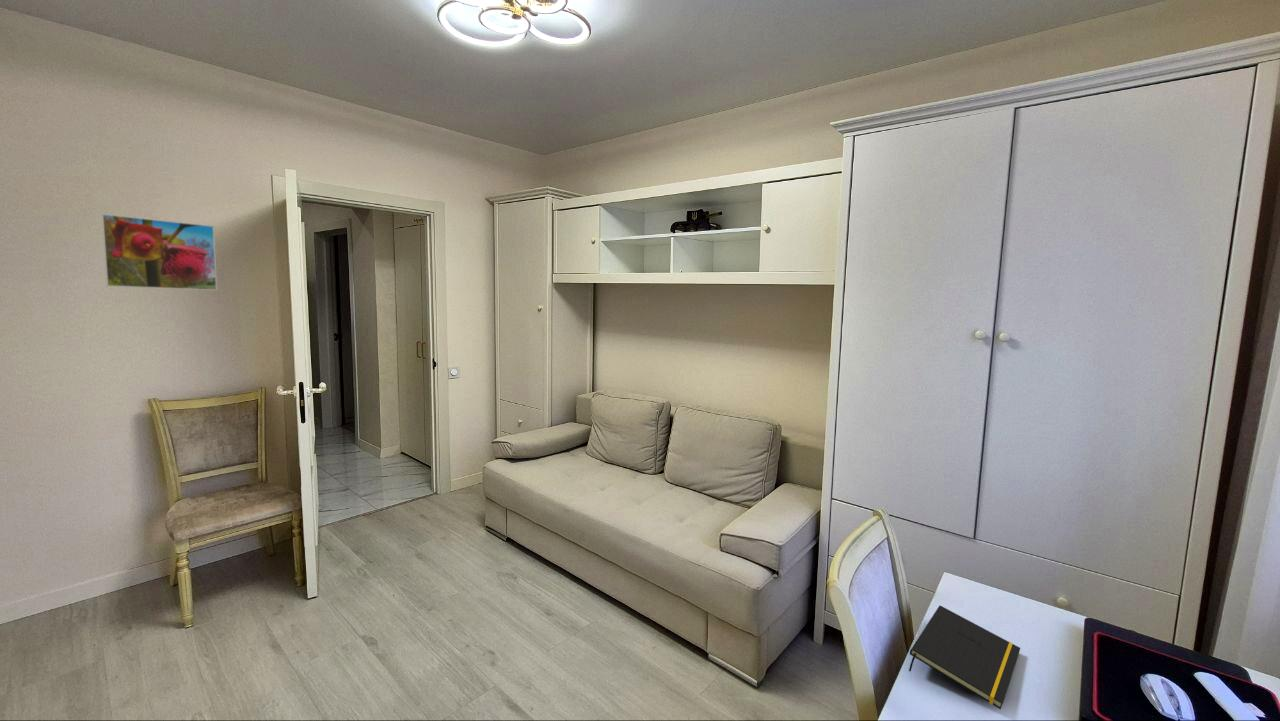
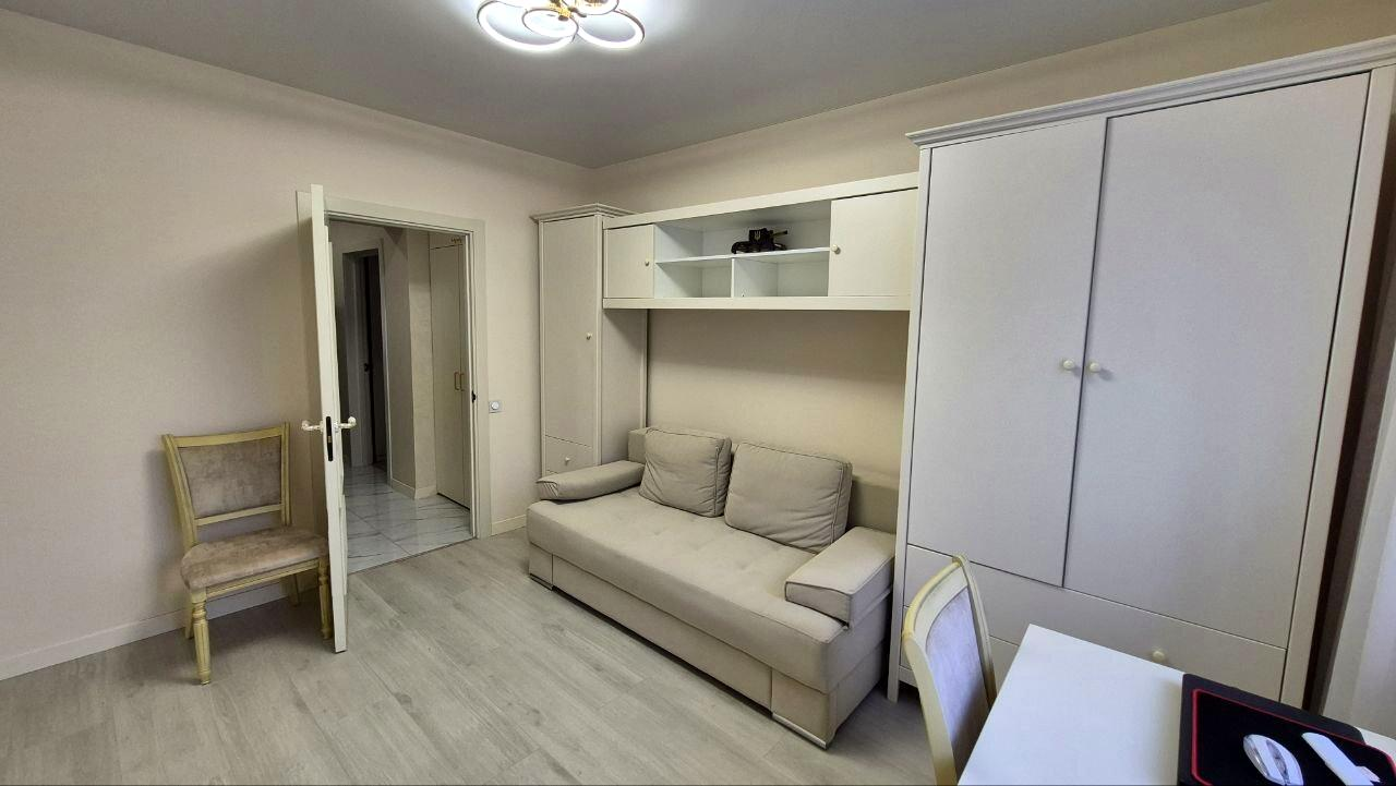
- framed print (162, 254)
- notepad (966, 651)
